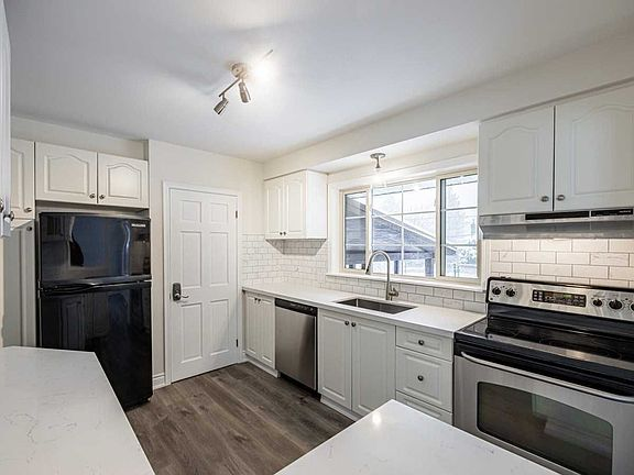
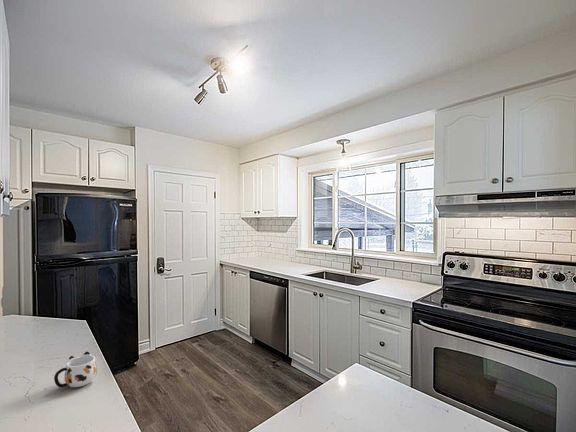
+ mug (76, 371)
